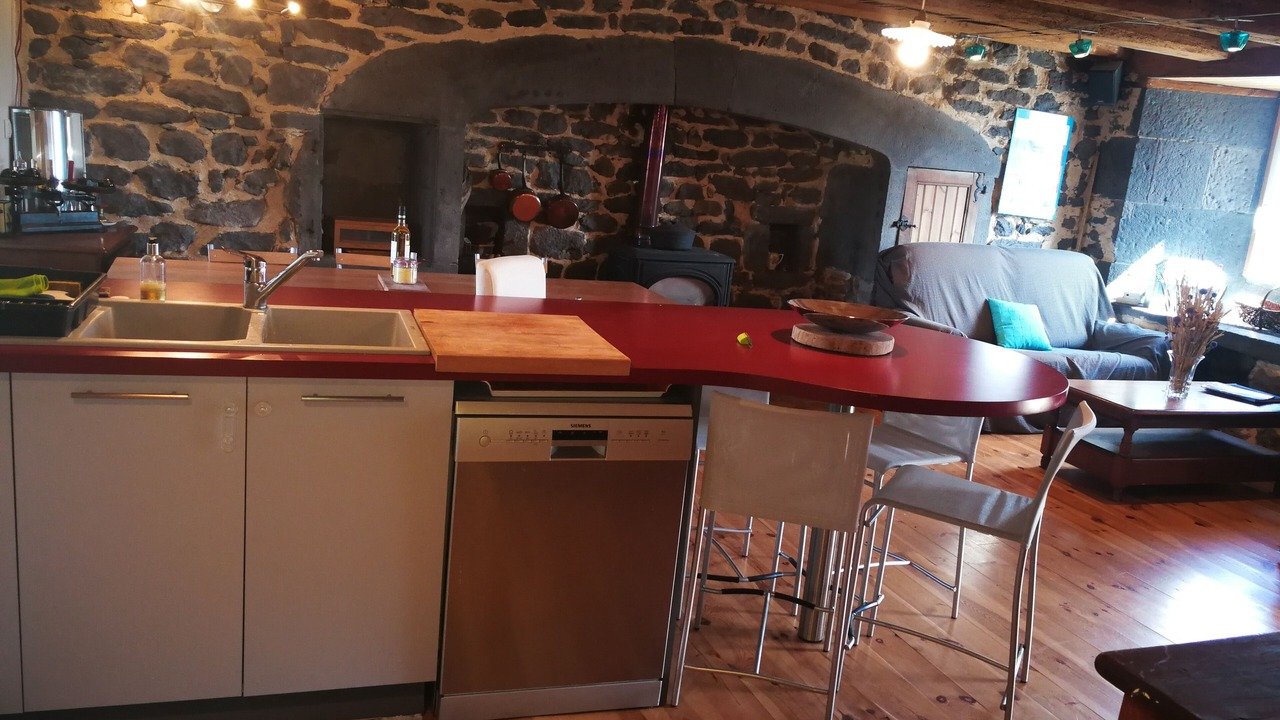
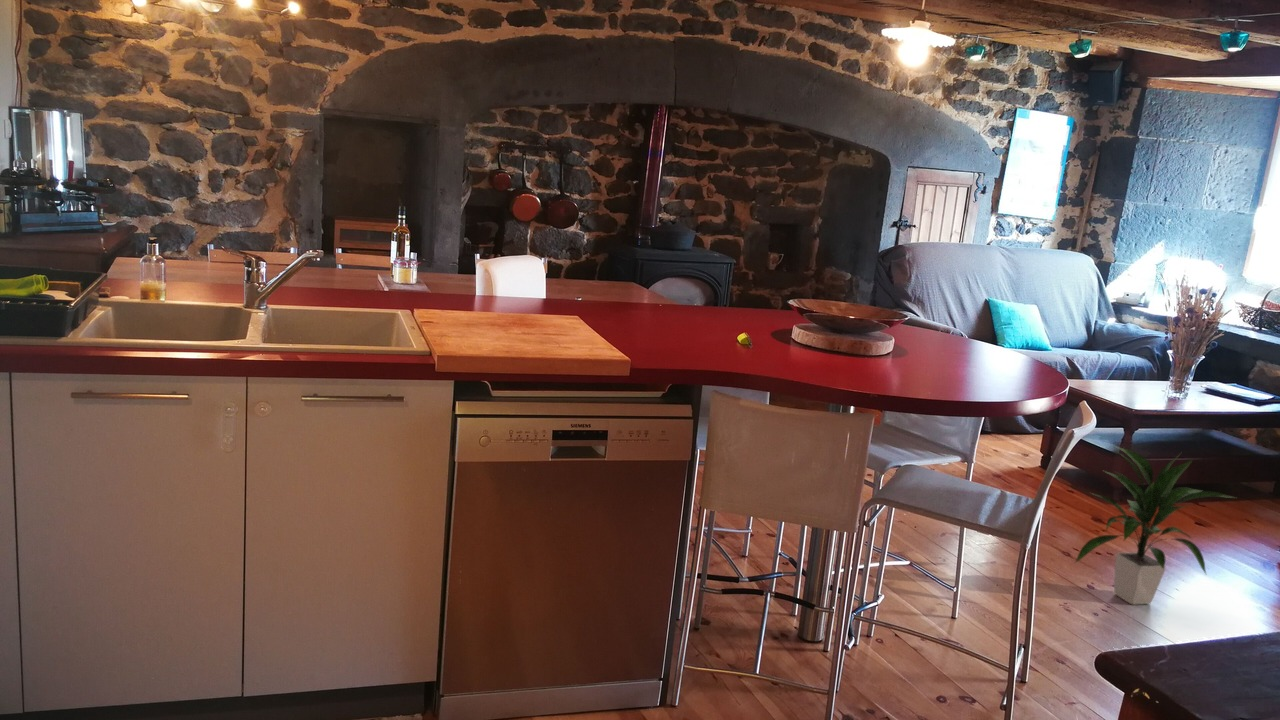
+ indoor plant (1142, 522)
